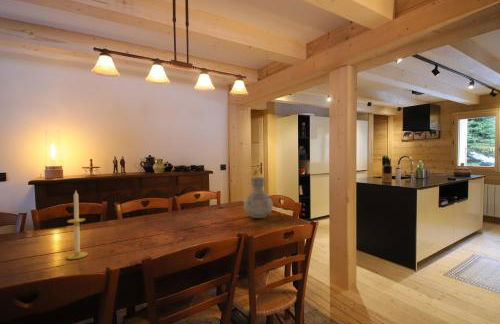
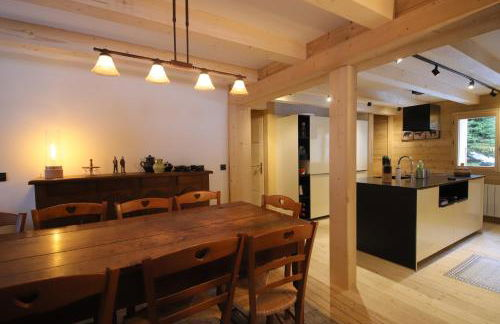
- vase (258, 196)
- candle (76, 223)
